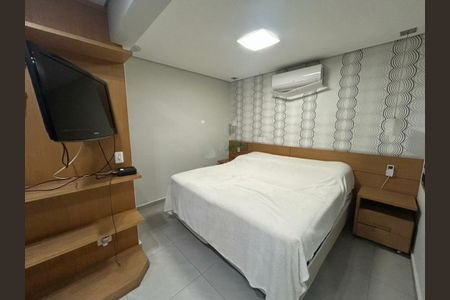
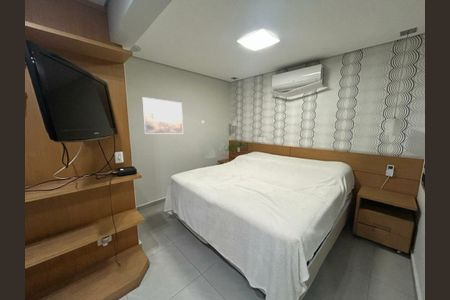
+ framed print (164, 117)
